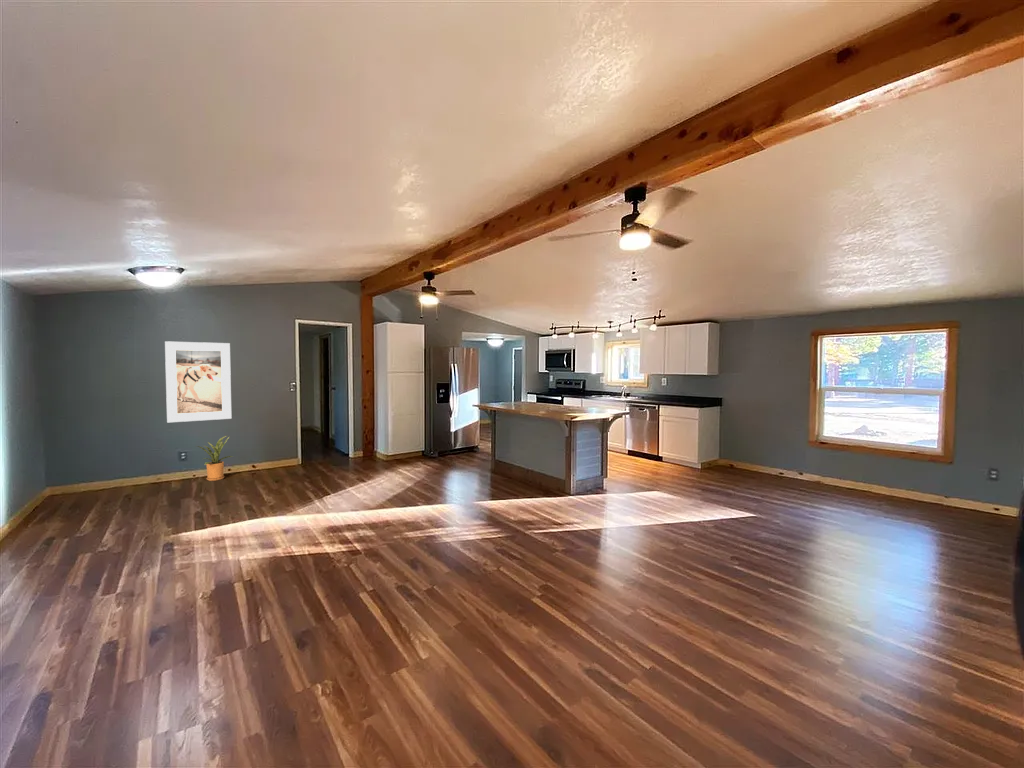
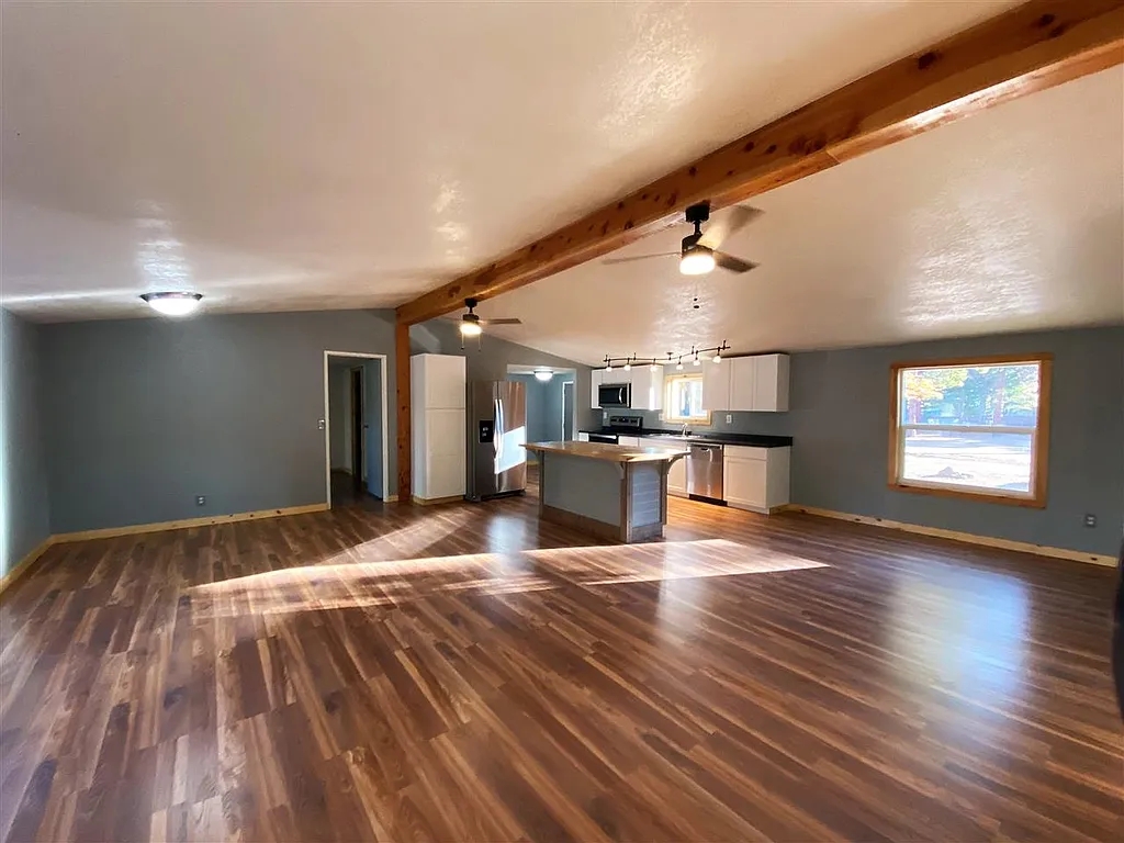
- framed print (199, 381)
- house plant (213, 458)
